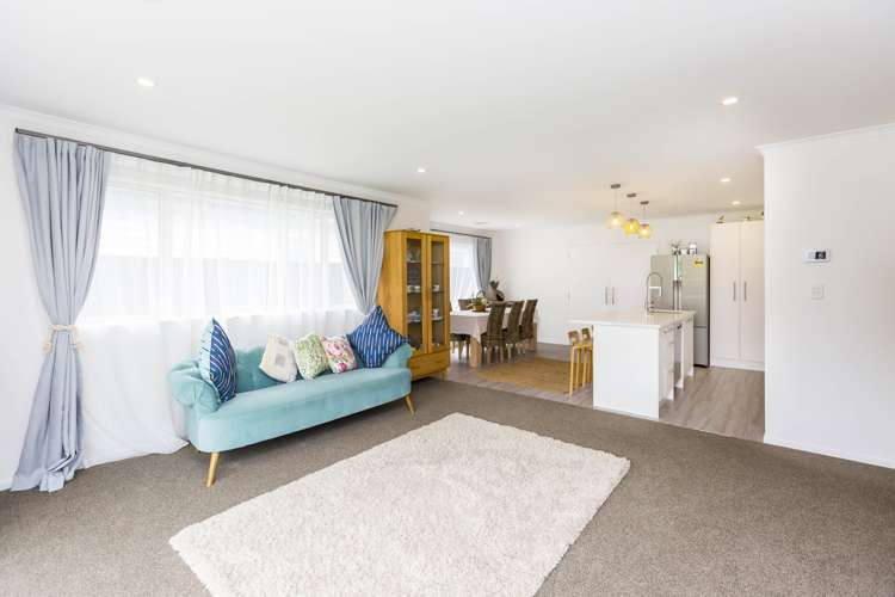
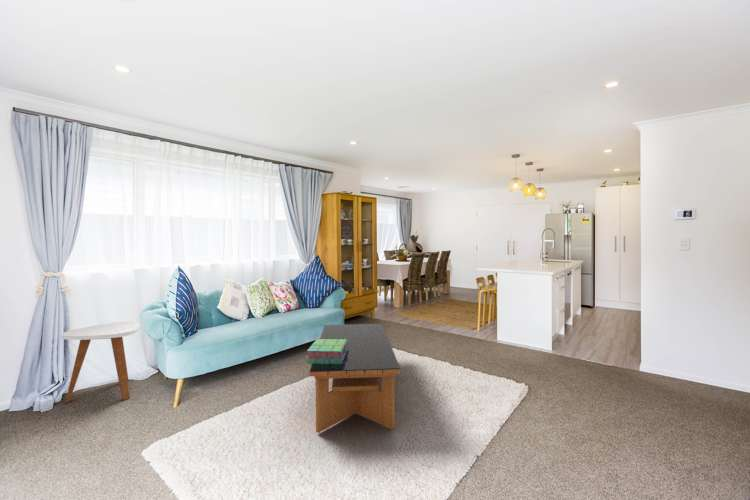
+ stack of books (328, 350)
+ coffee table (354, 366)
+ side table (114, 358)
